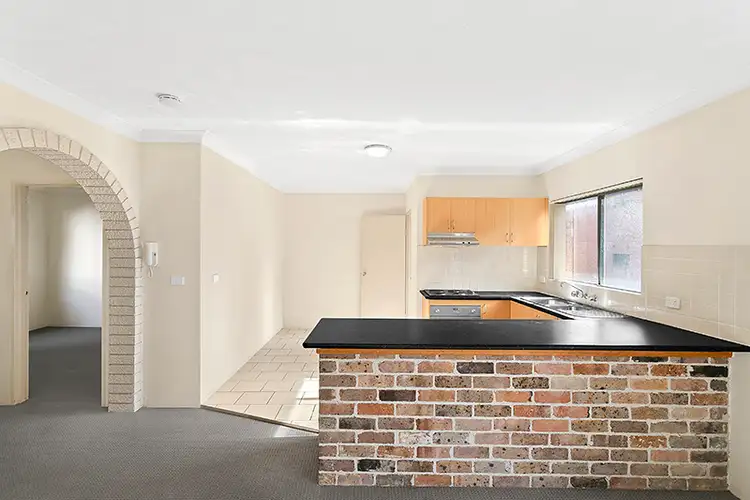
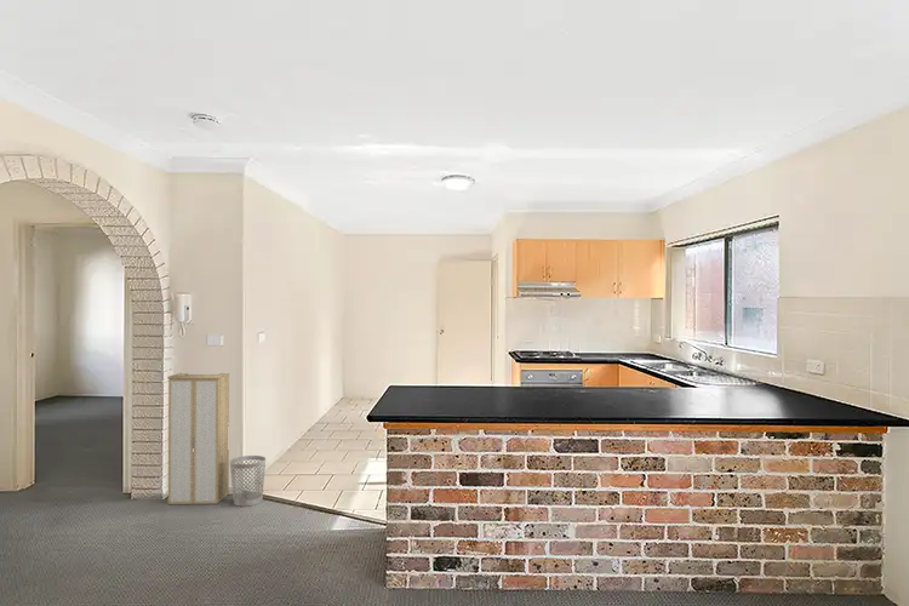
+ cabinet (199, 436)
+ wastebasket (247, 480)
